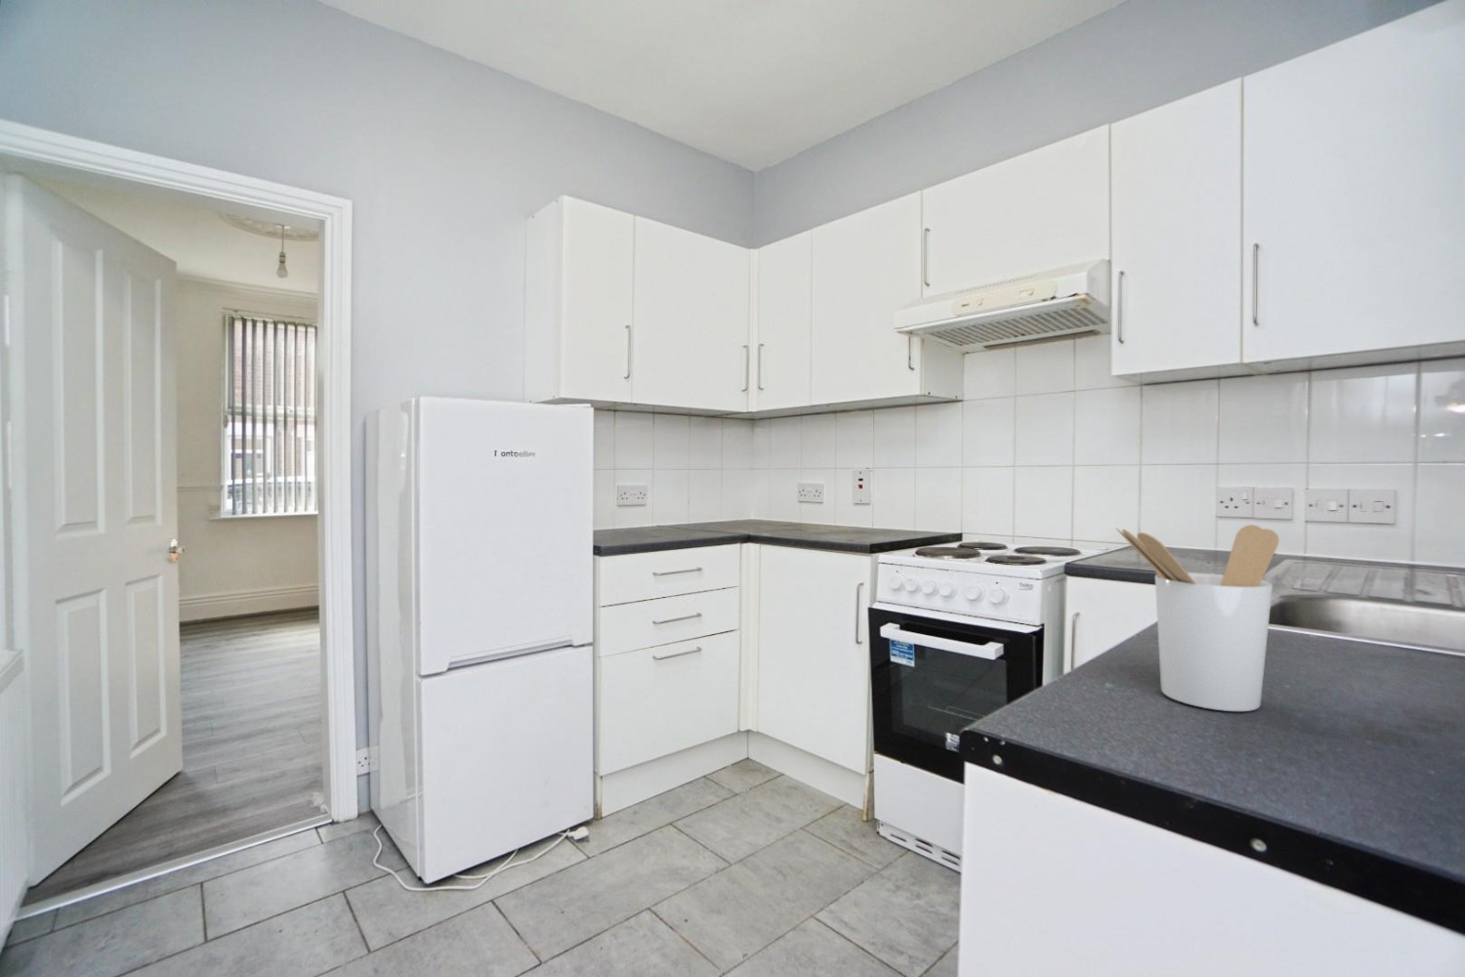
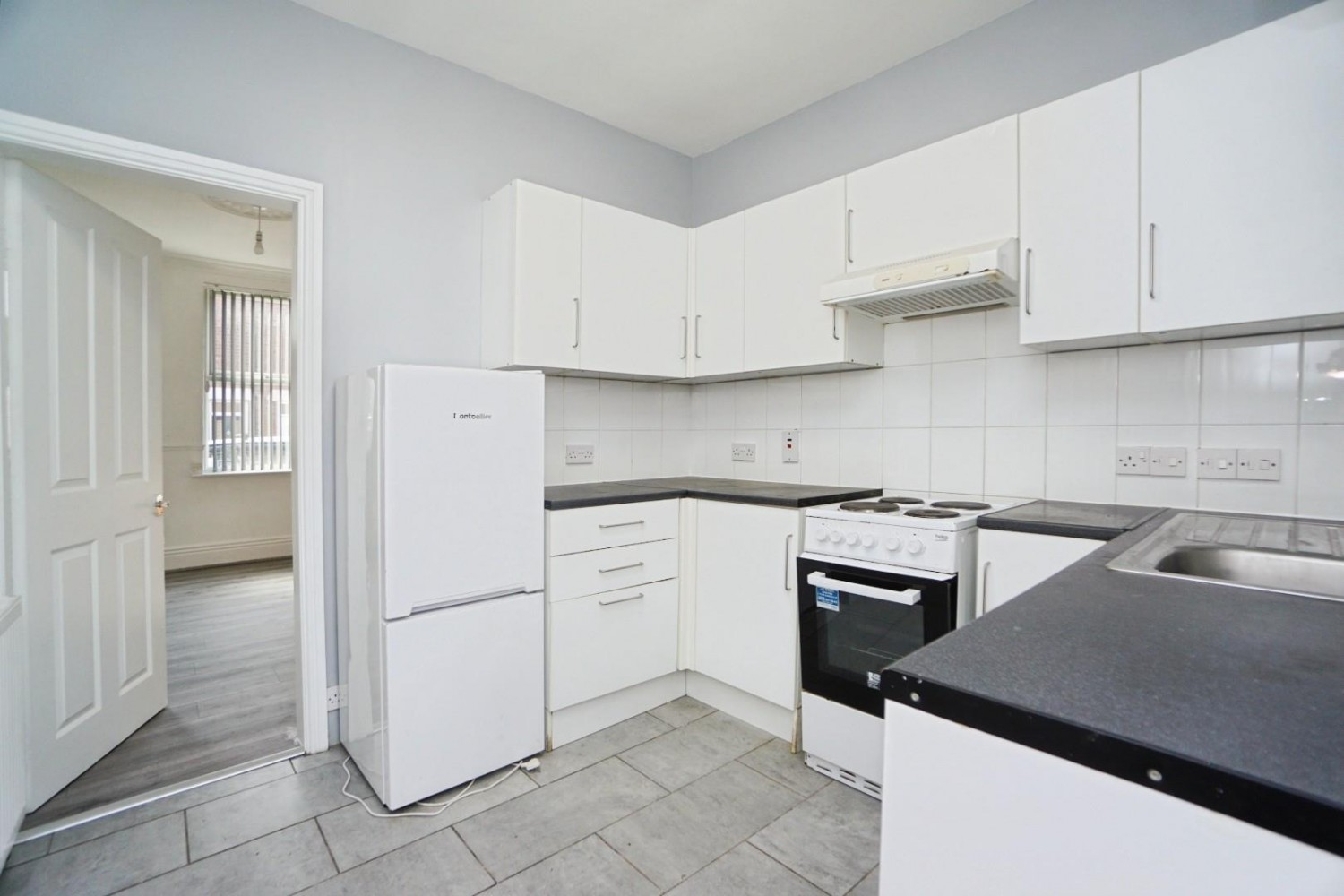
- utensil holder (1188, 610)
